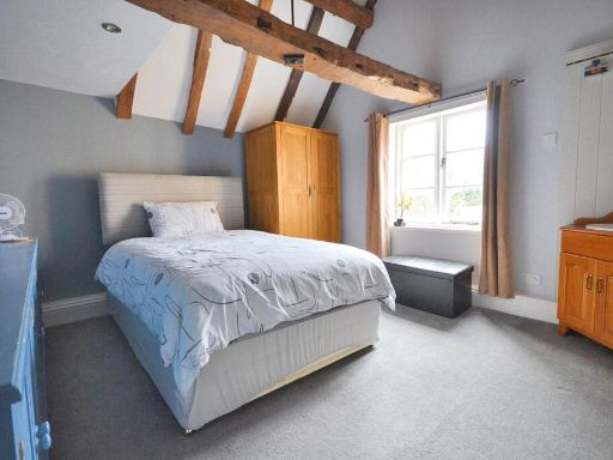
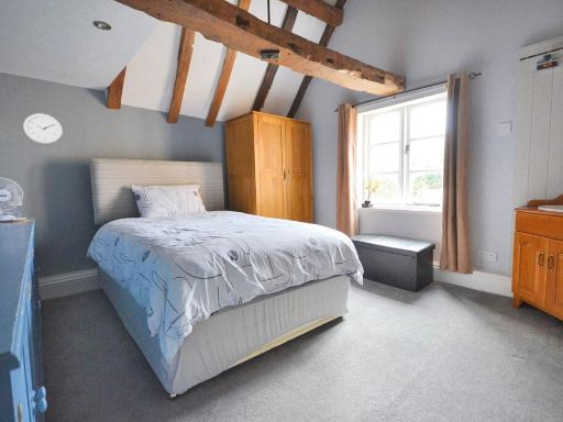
+ wall clock (43, 129)
